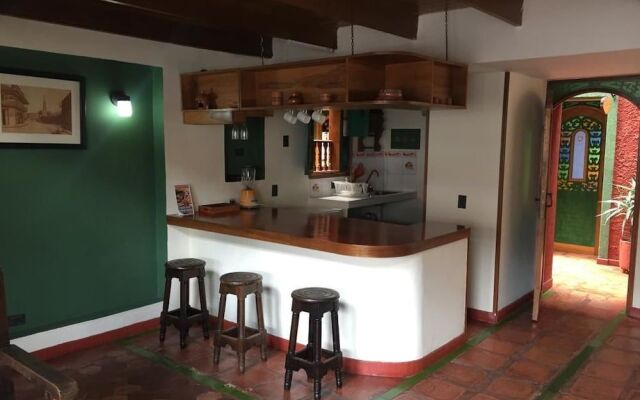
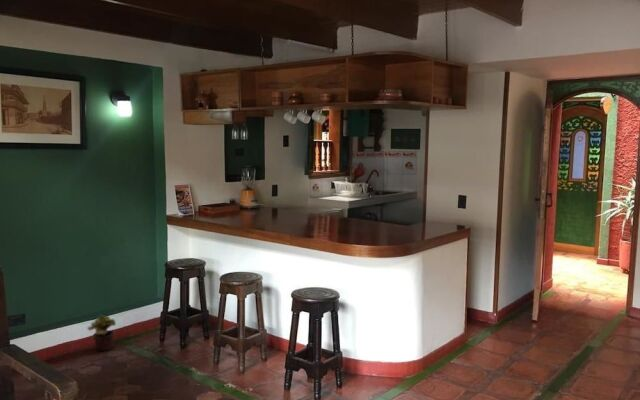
+ potted plant (101, 331)
